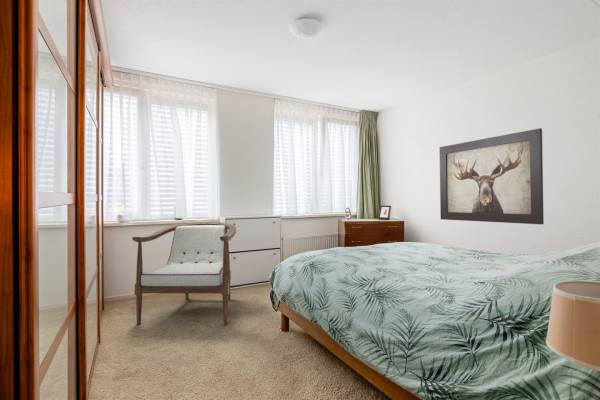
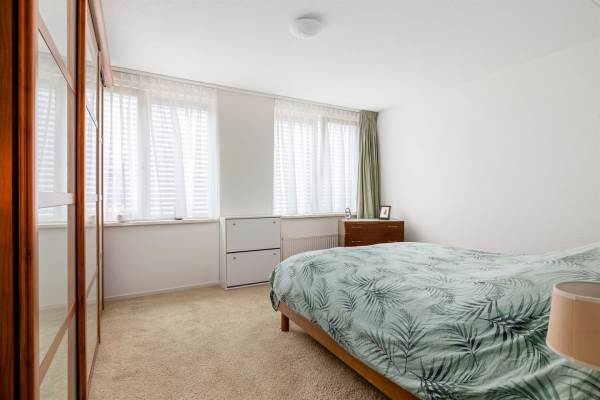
- wall art (484, 180)
- armchair (195, 267)
